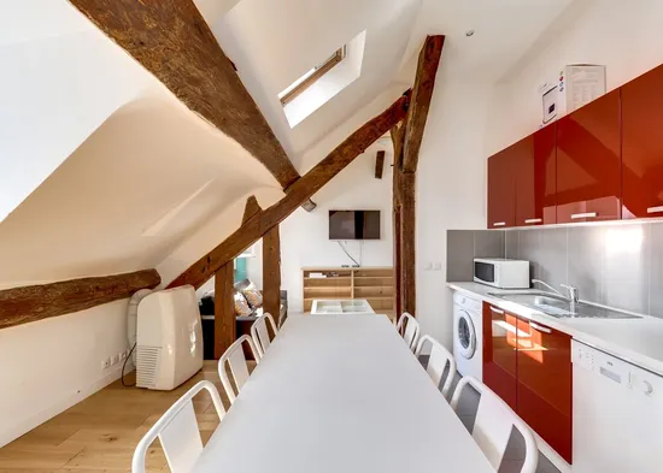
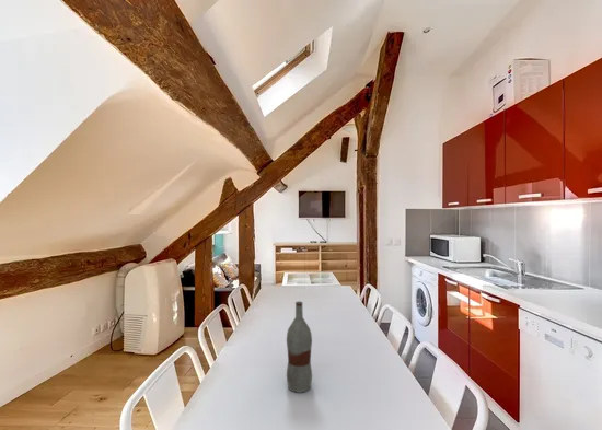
+ bottle (299, 344)
